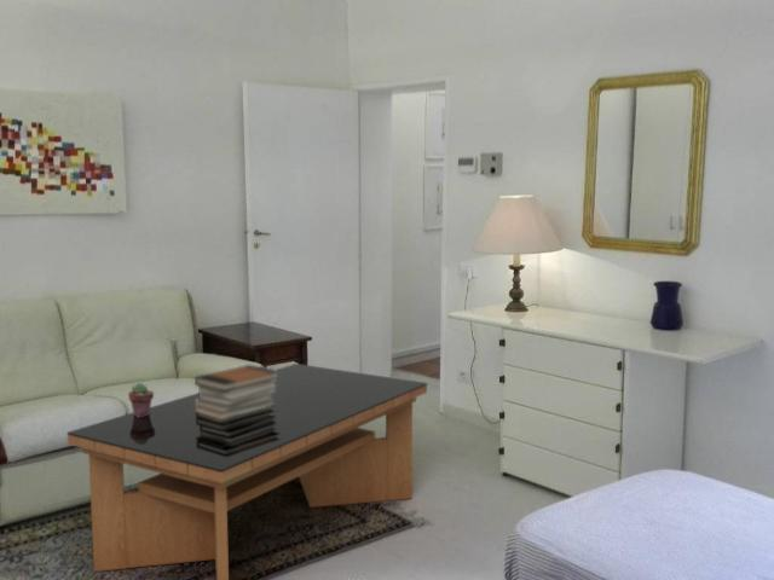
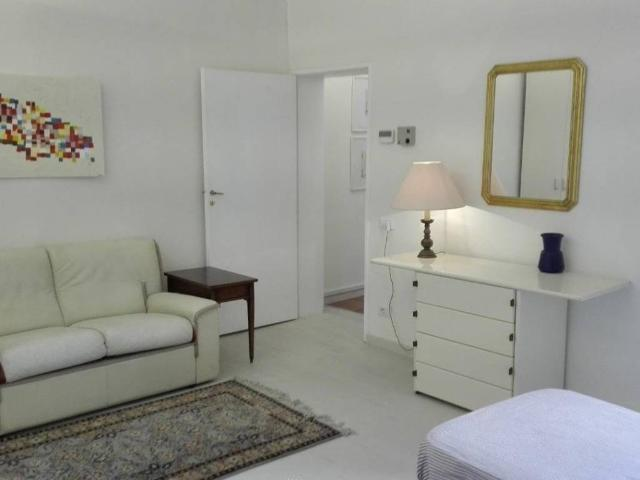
- potted succulent (140, 398)
- book stack (237, 390)
- coffee table (267, 468)
